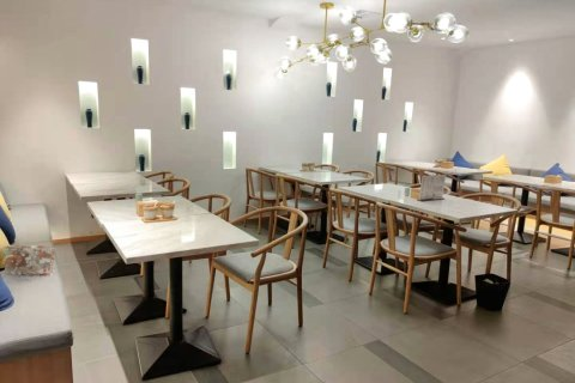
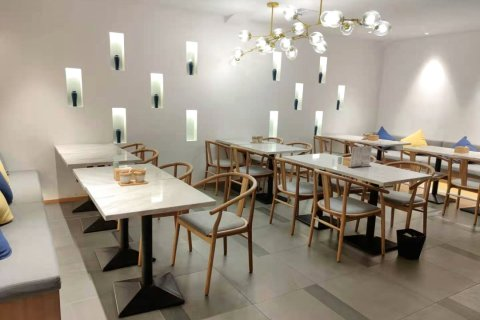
- book (29, 260)
